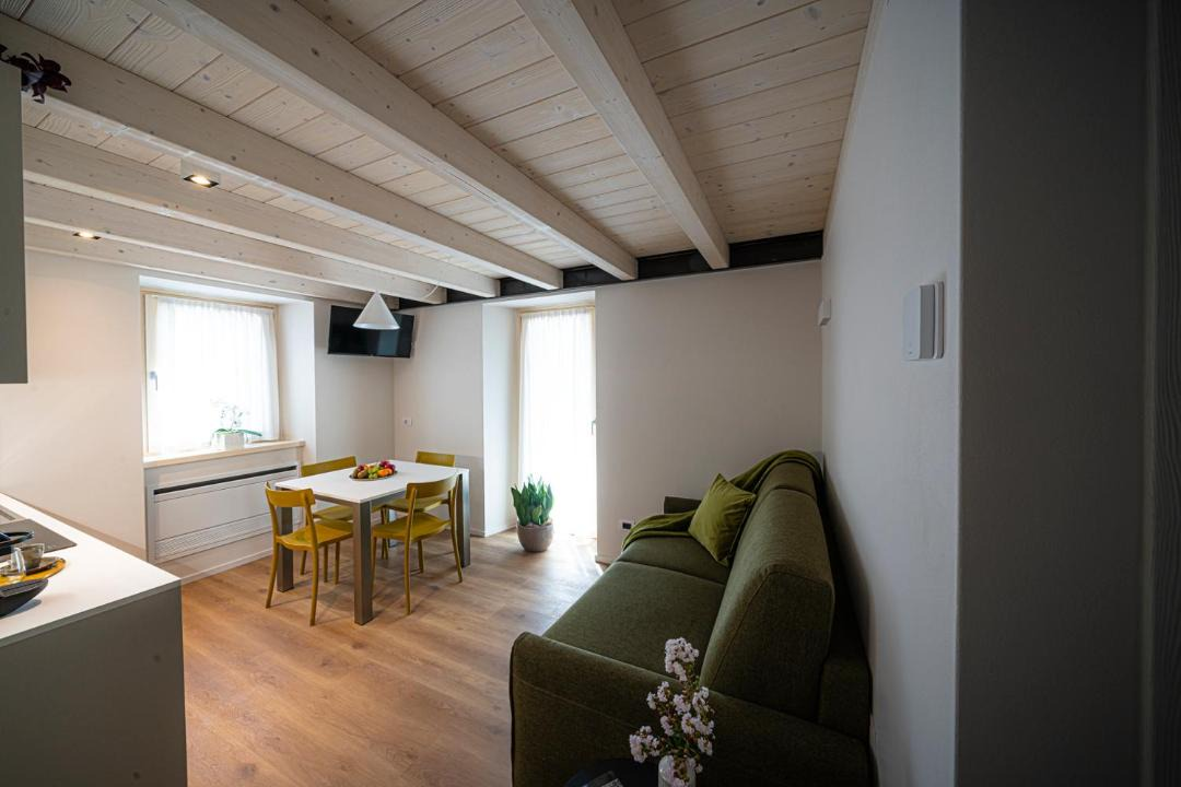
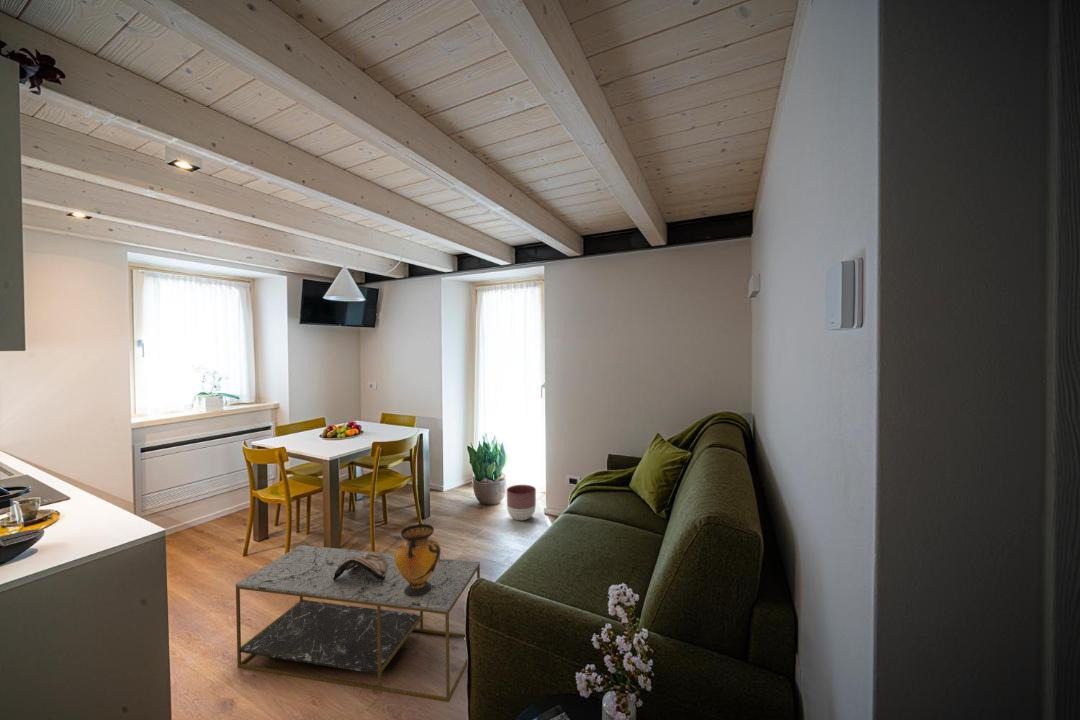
+ planter (521, 503)
+ coffee table (363, 612)
+ animal skull (366, 559)
+ vase (418, 559)
